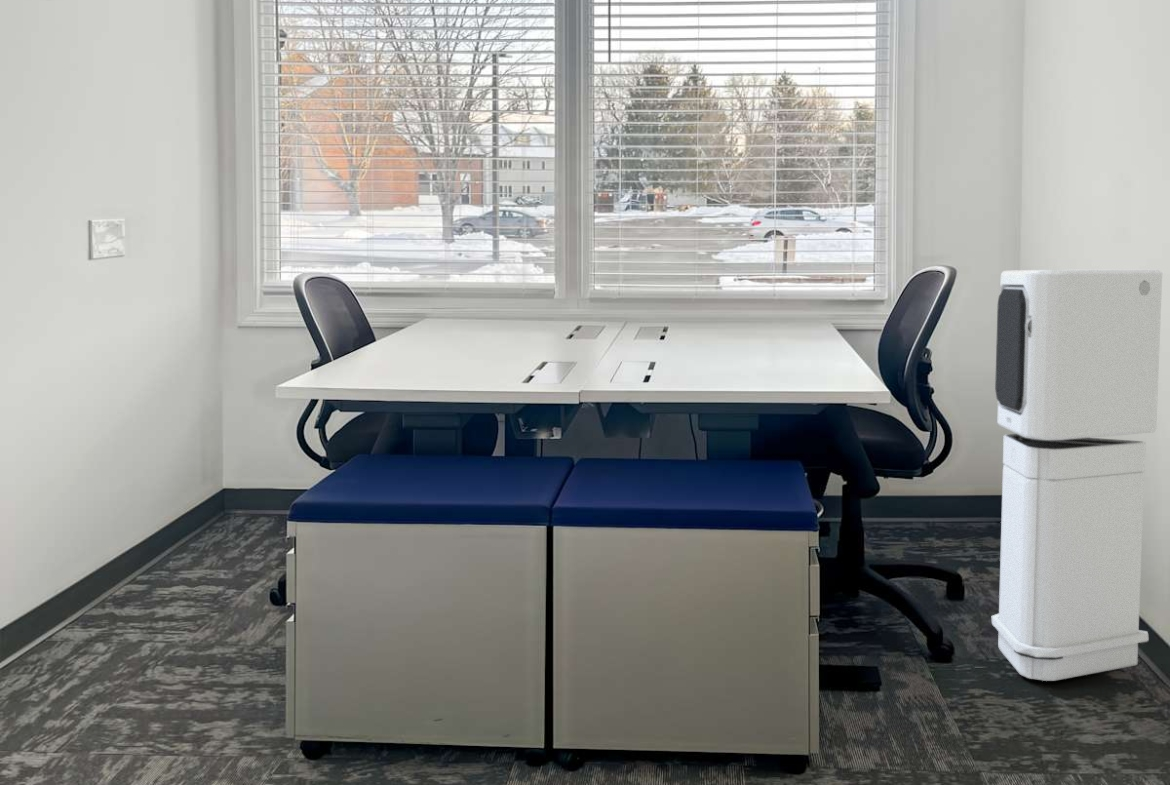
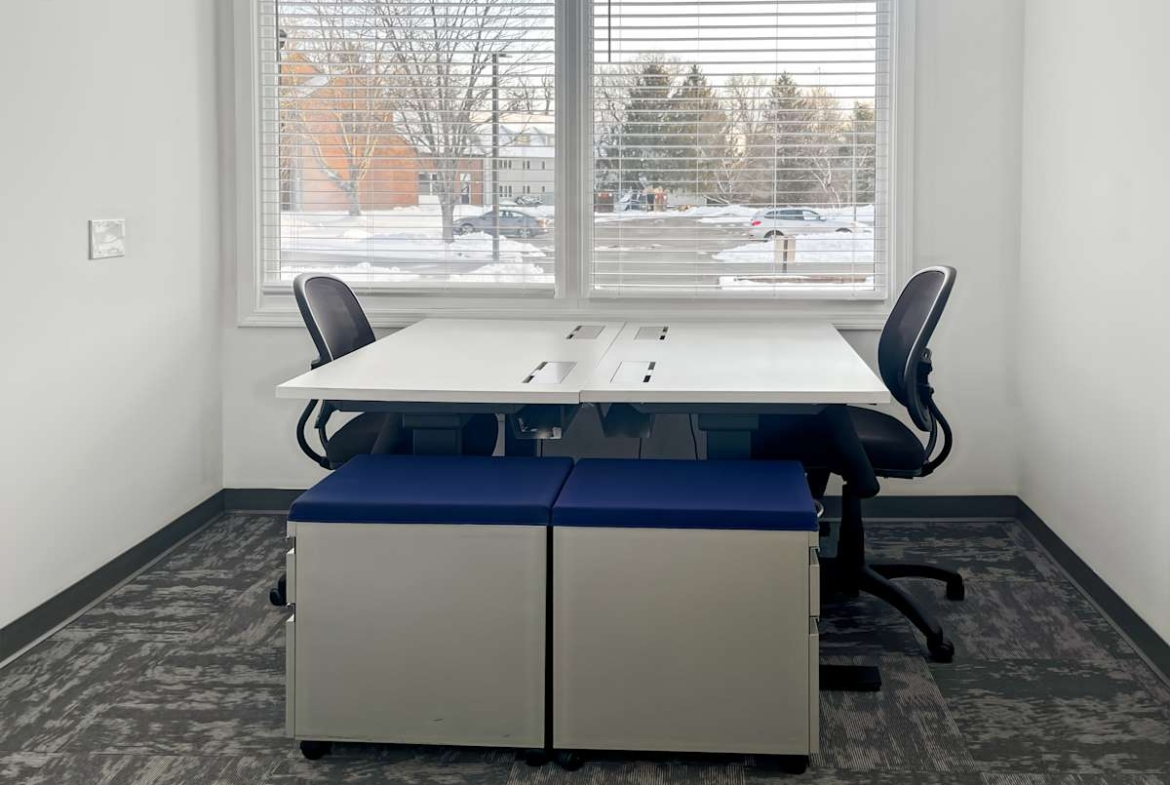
- air purifier (1078, 469)
